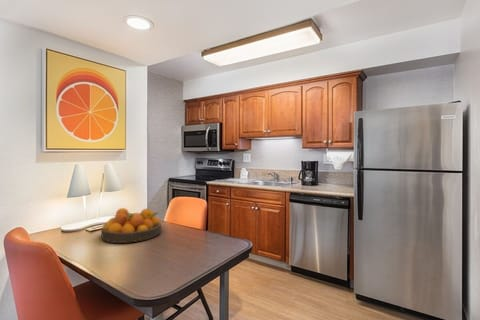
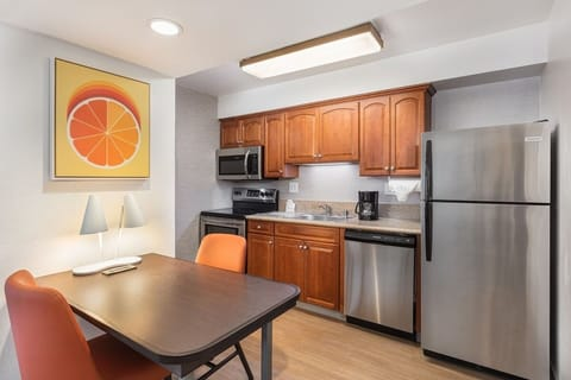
- fruit bowl (132, 221)
